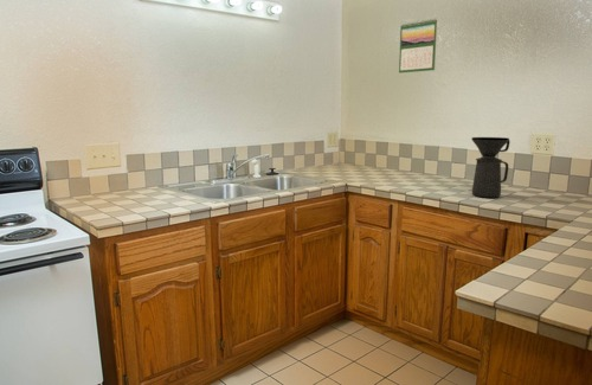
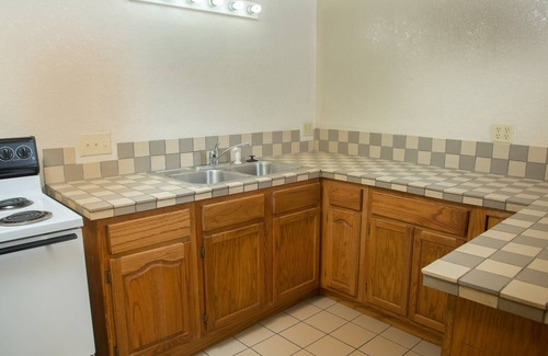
- calendar (417, 46)
- coffee maker (488, 167)
